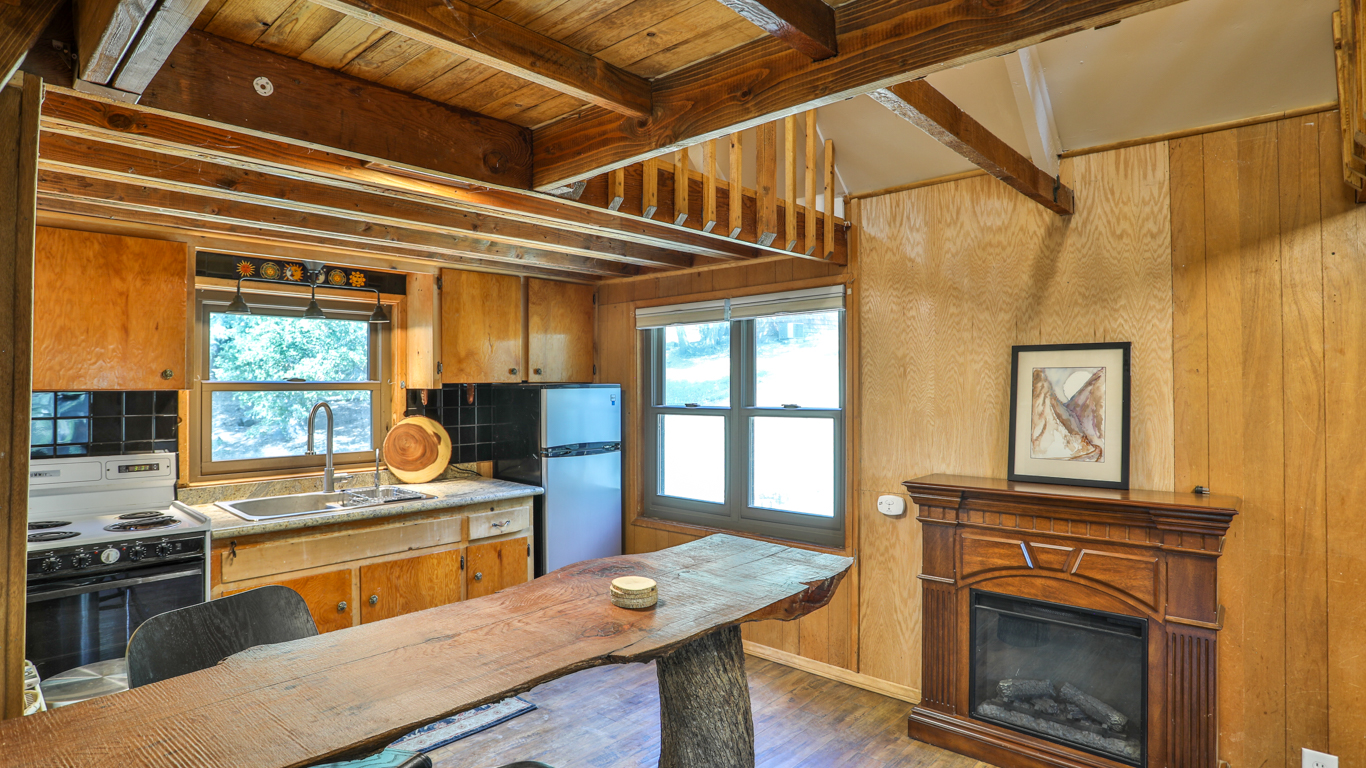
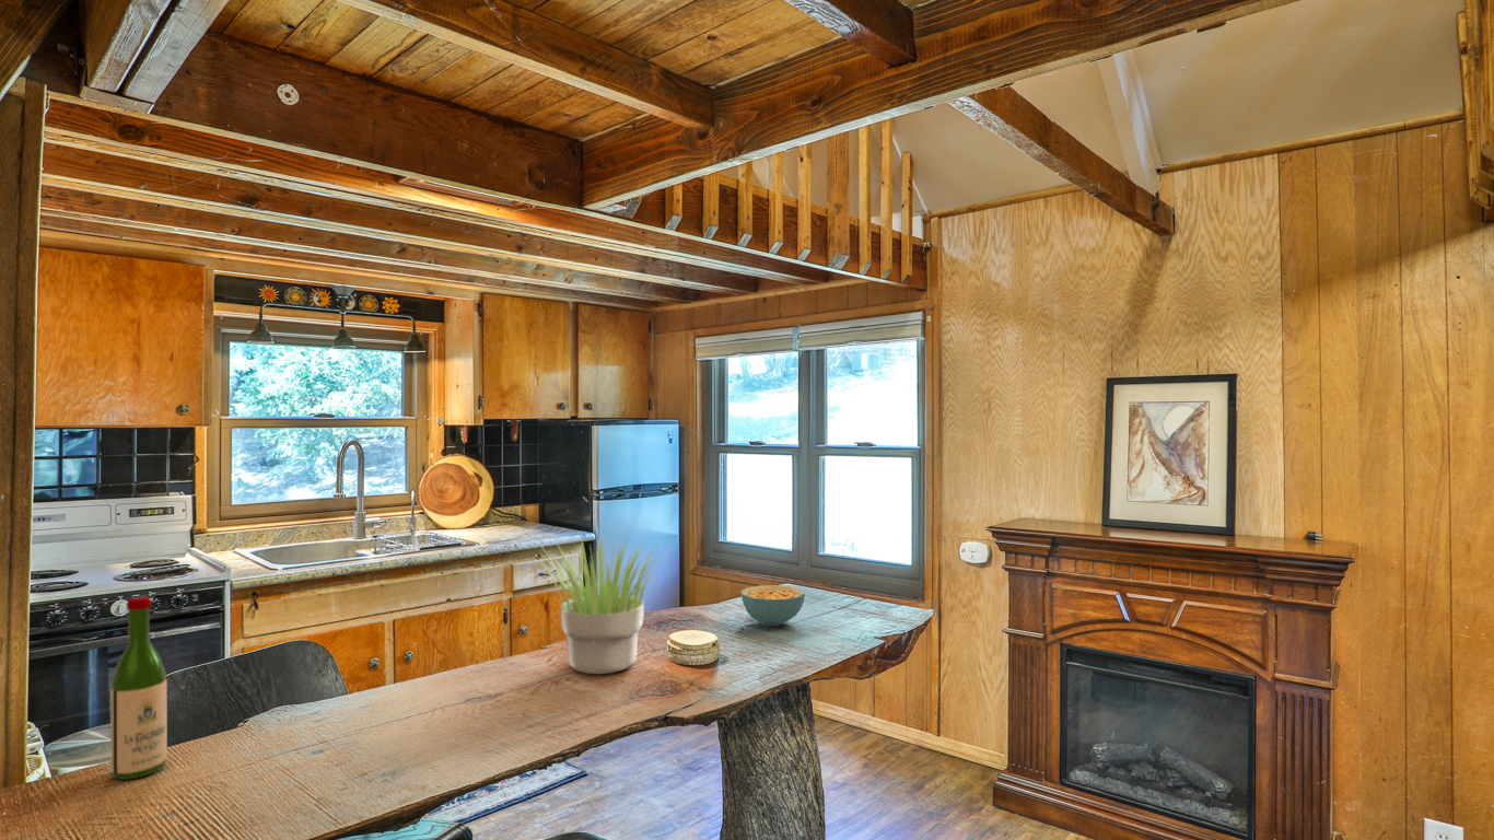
+ cereal bowl (772, 607)
+ wine bottle (139, 685)
+ potted plant (602, 607)
